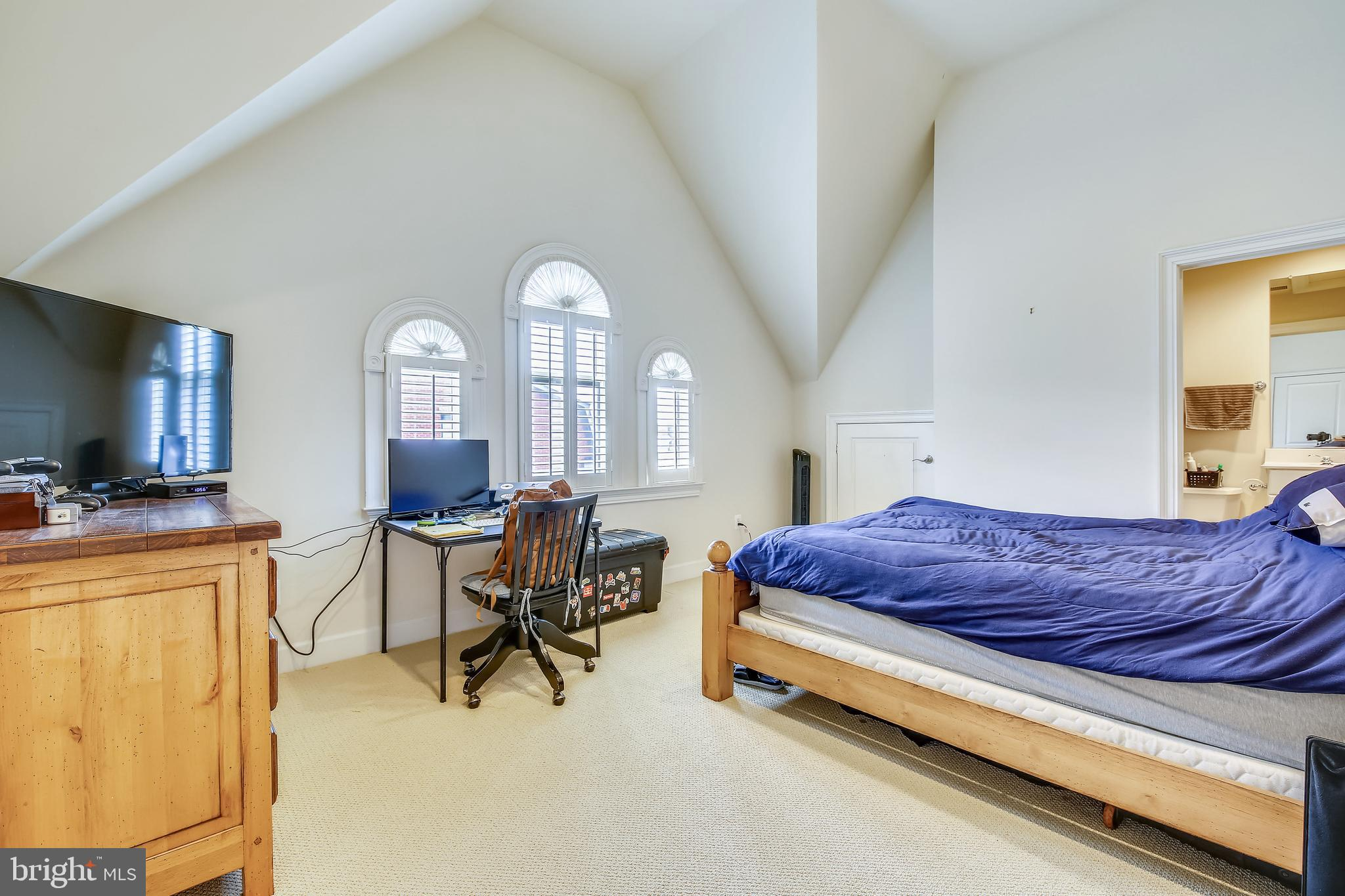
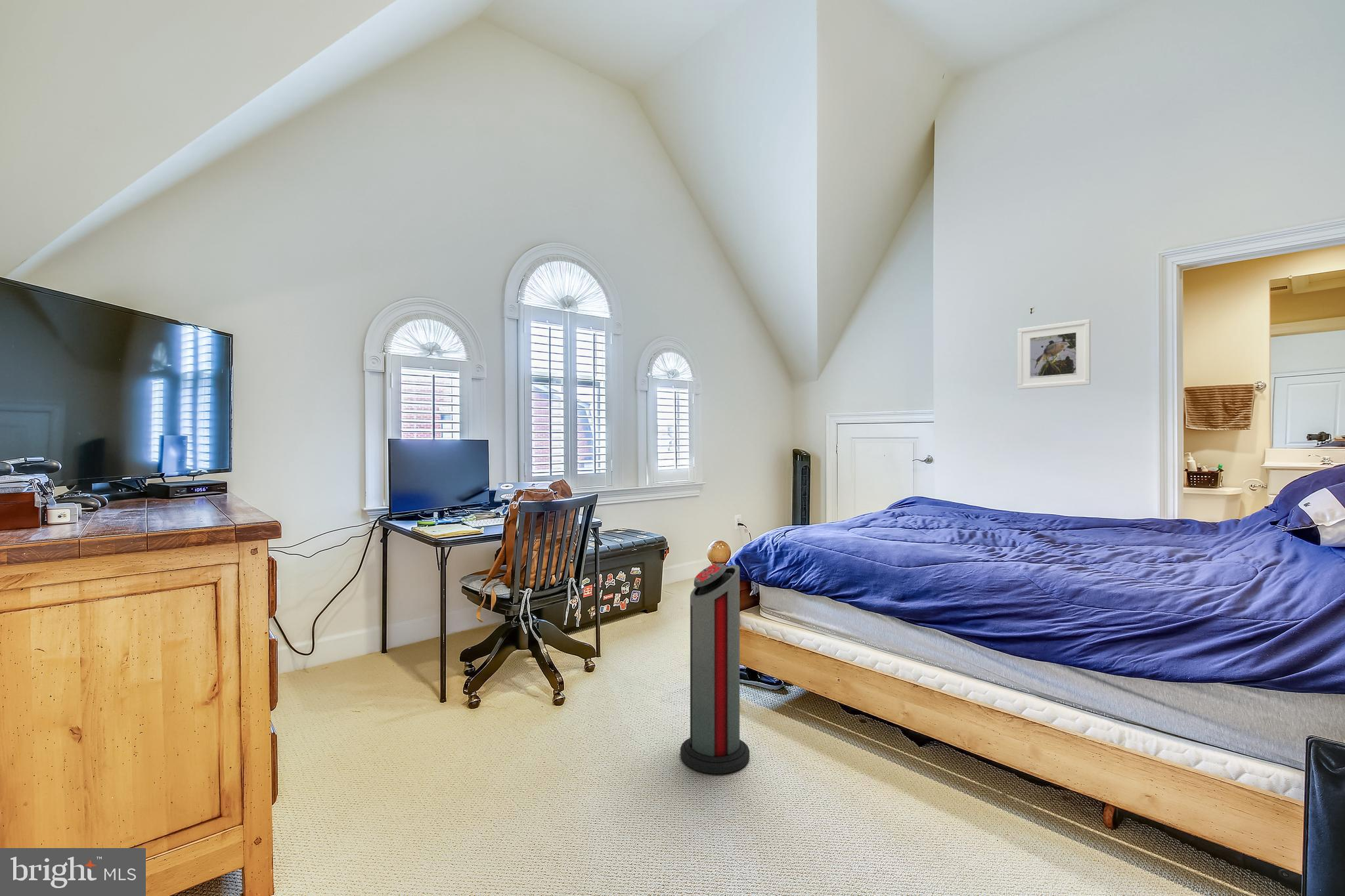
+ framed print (1053, 355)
+ air purifier (715, 659)
